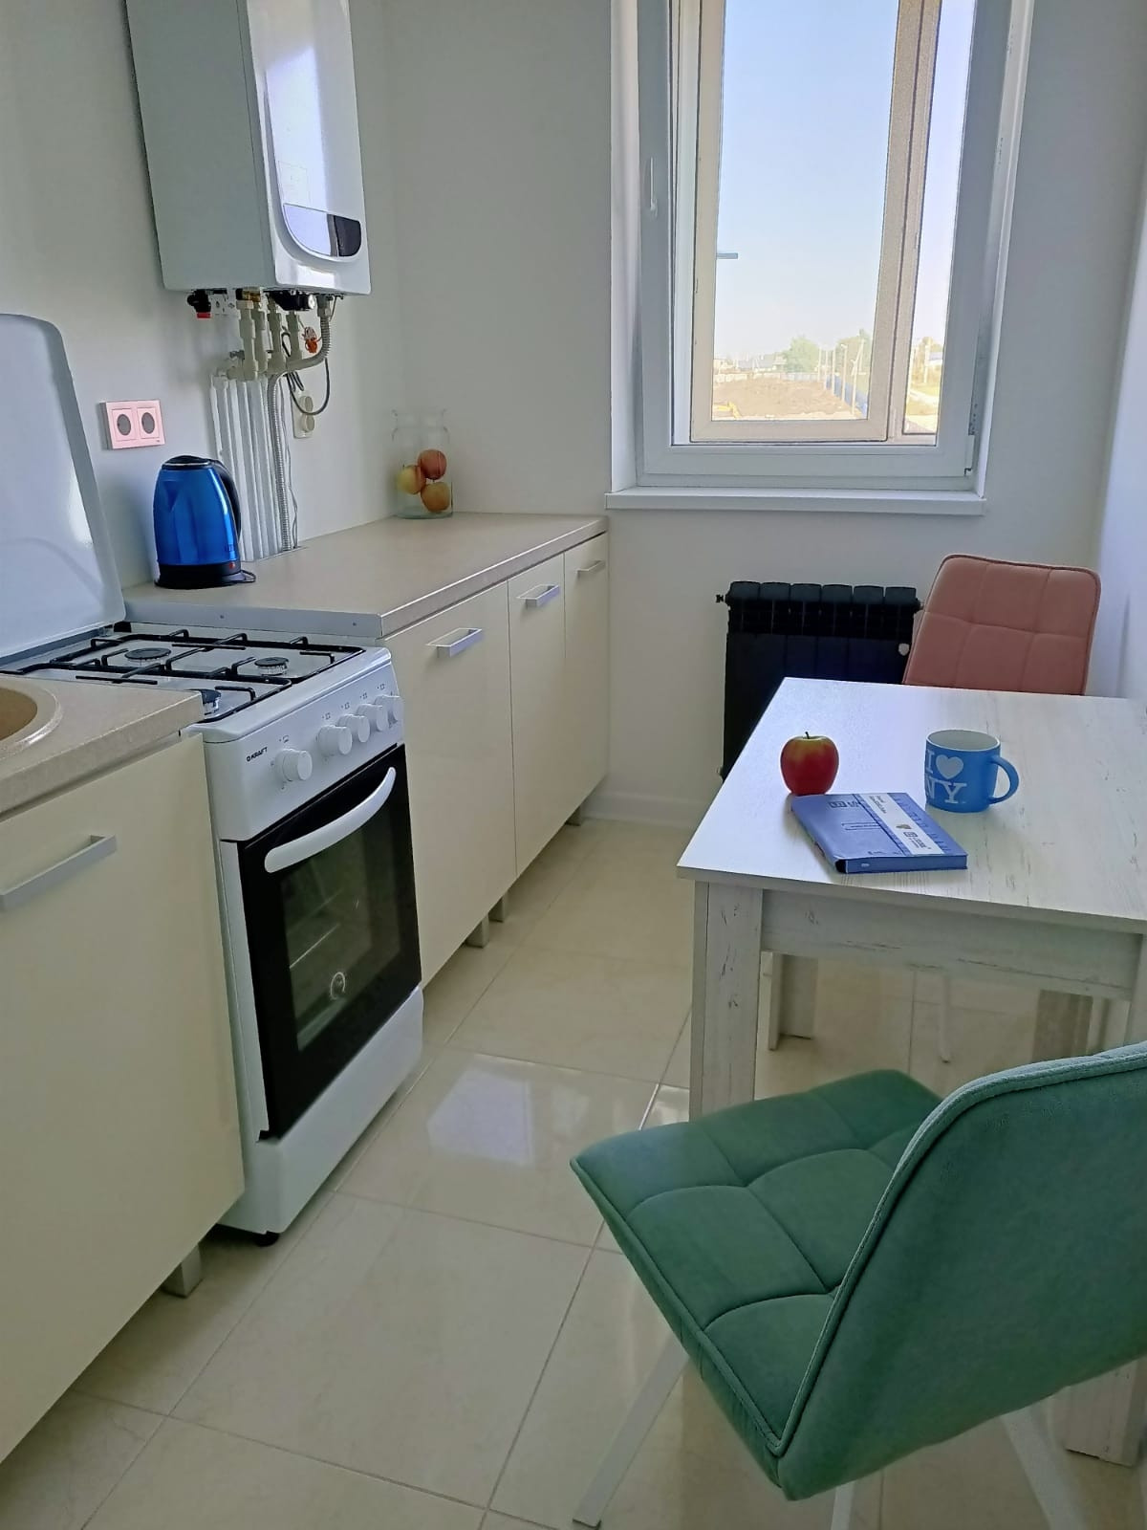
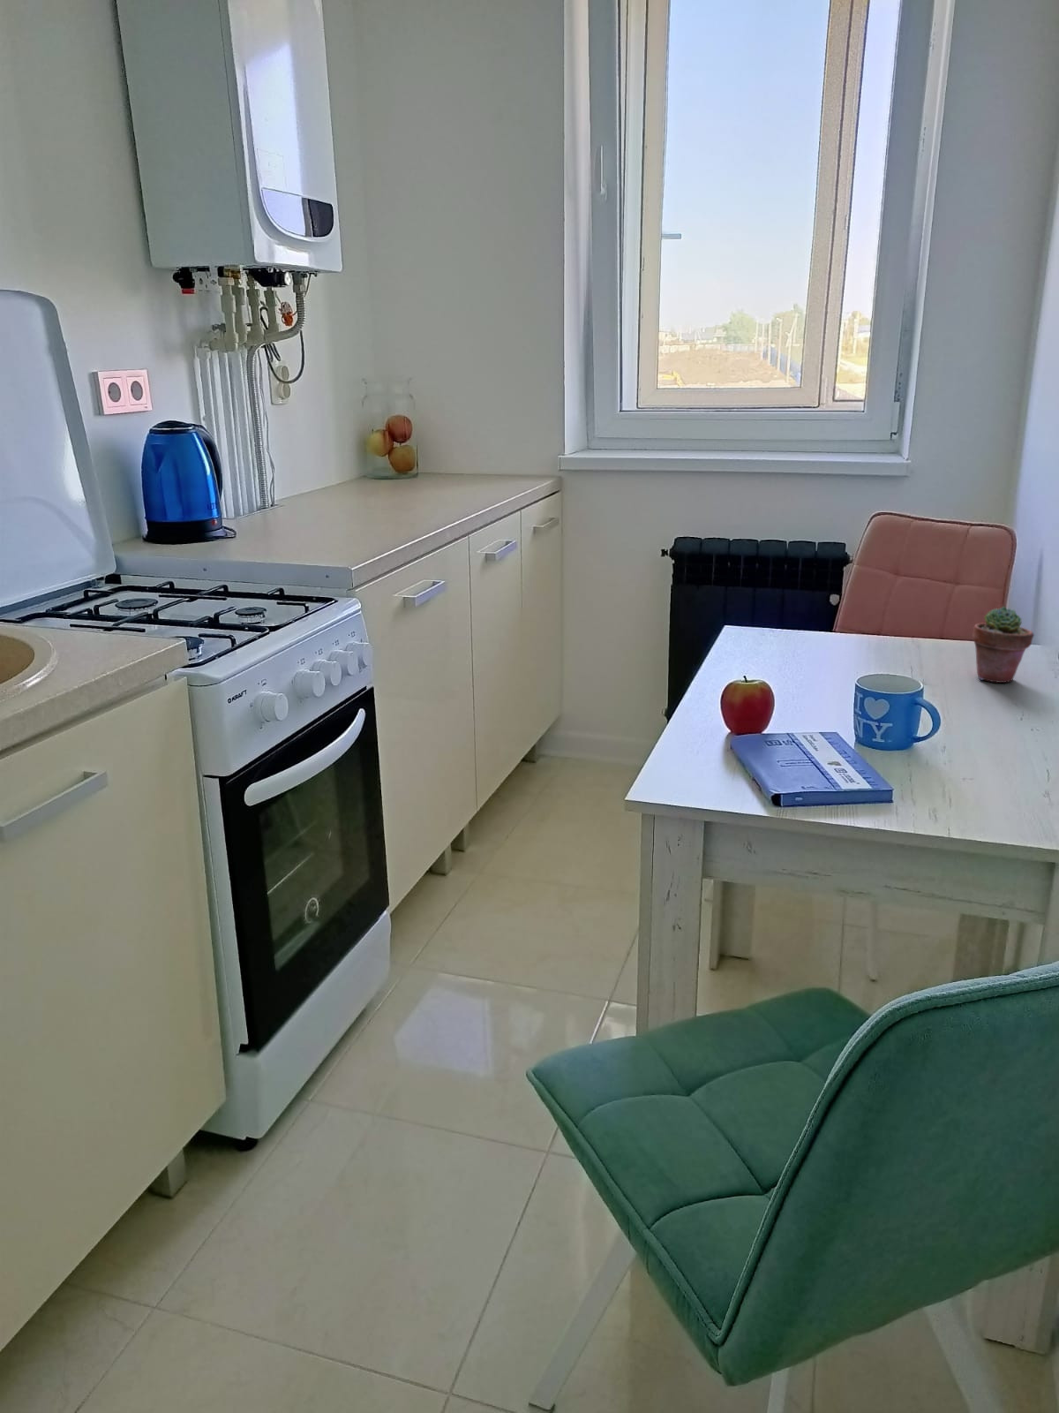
+ potted succulent (1001, 643)
